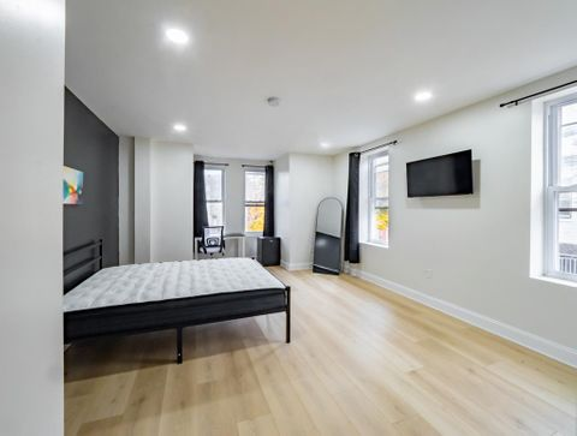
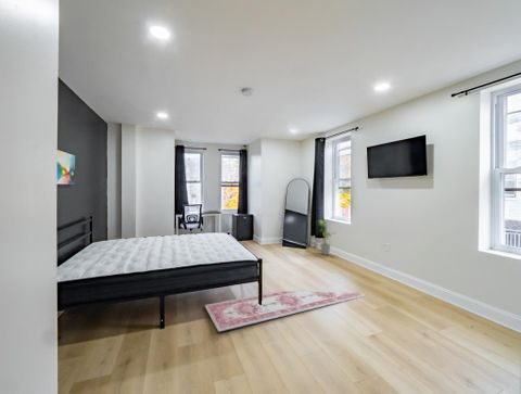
+ rug (289, 300)
+ house plant (327, 237)
